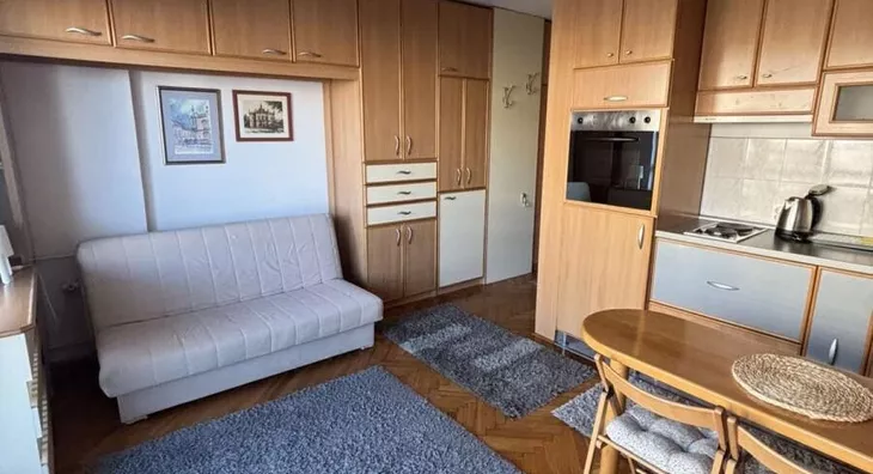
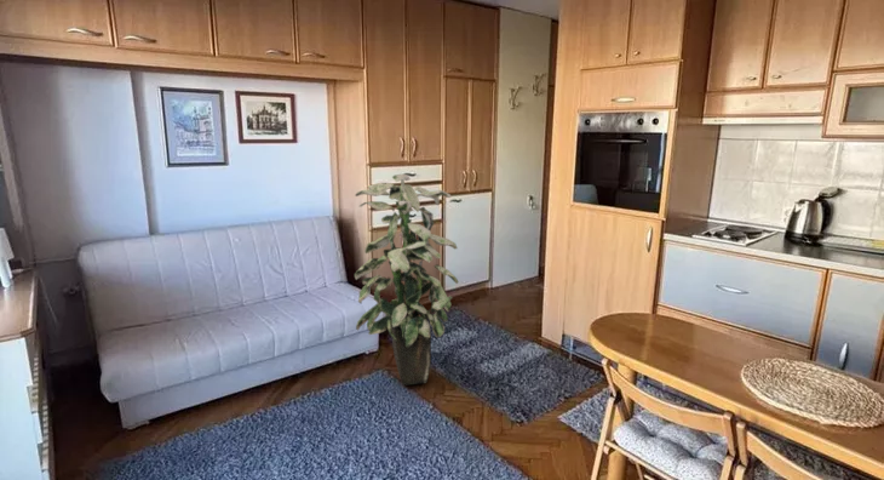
+ indoor plant (403, 279)
